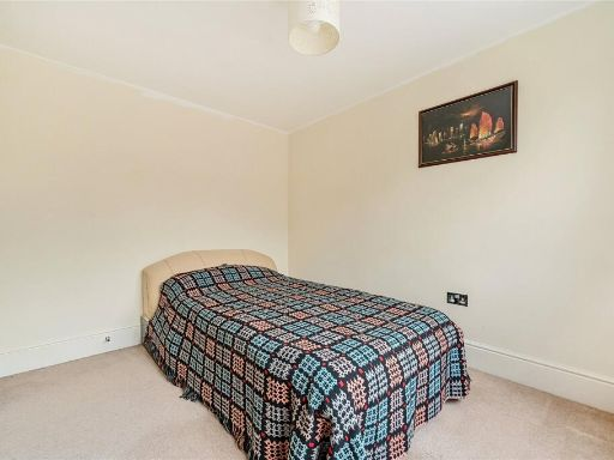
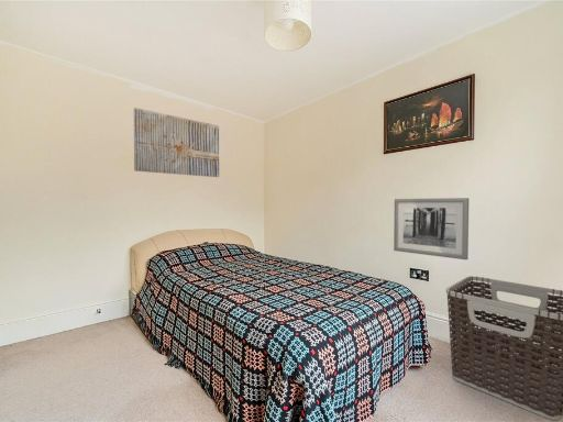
+ wall art (428, 226)
+ clothes hamper (507, 335)
+ wall art (180, 146)
